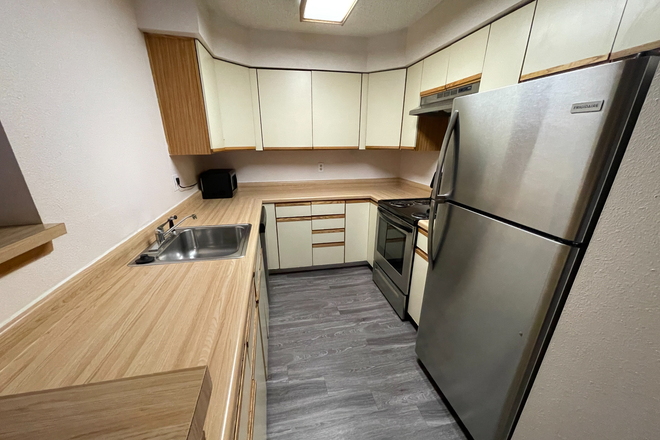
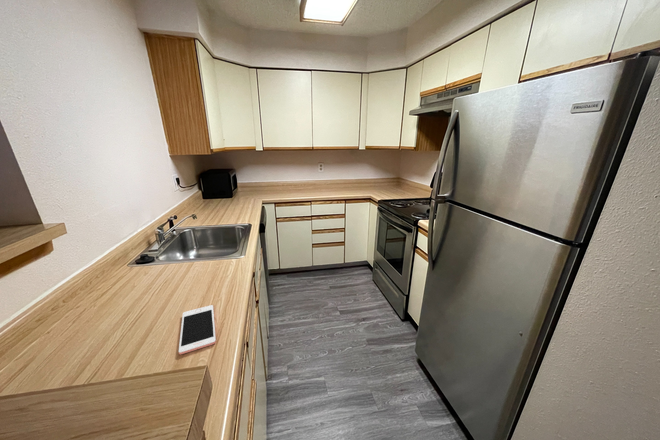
+ cell phone (198, 326)
